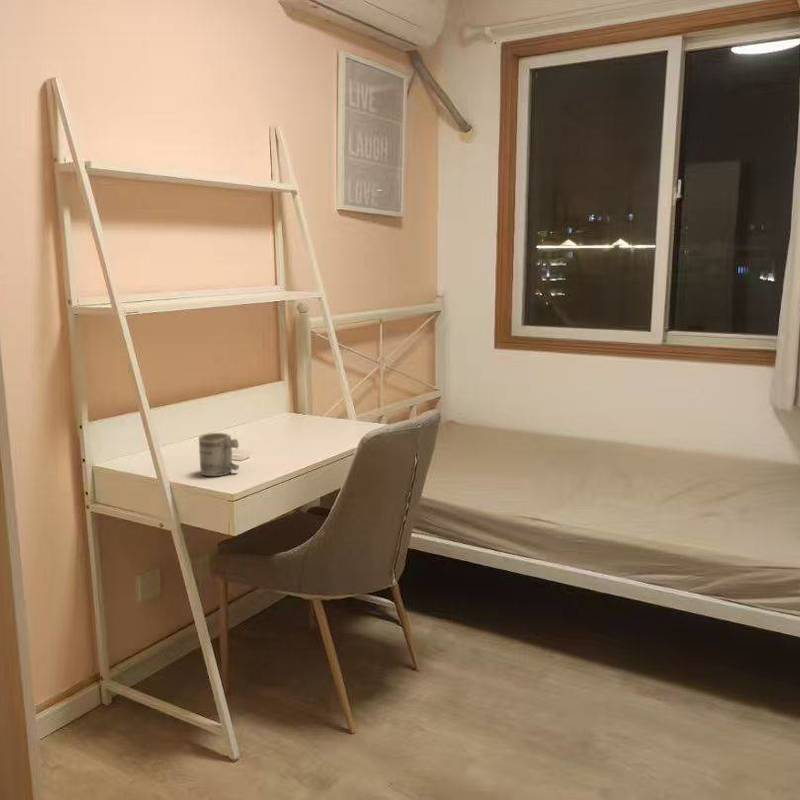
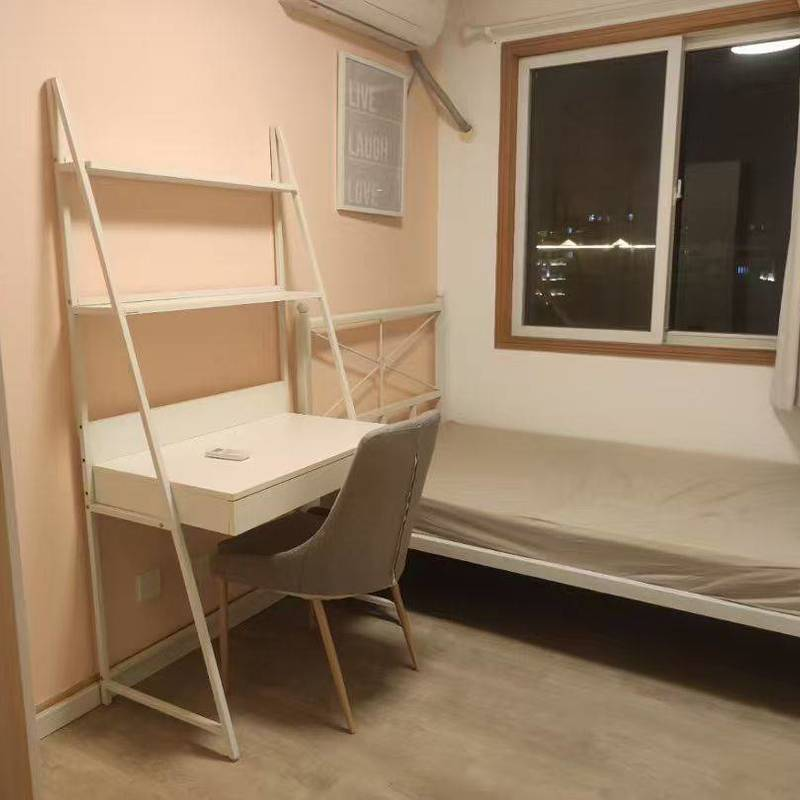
- mug (218, 451)
